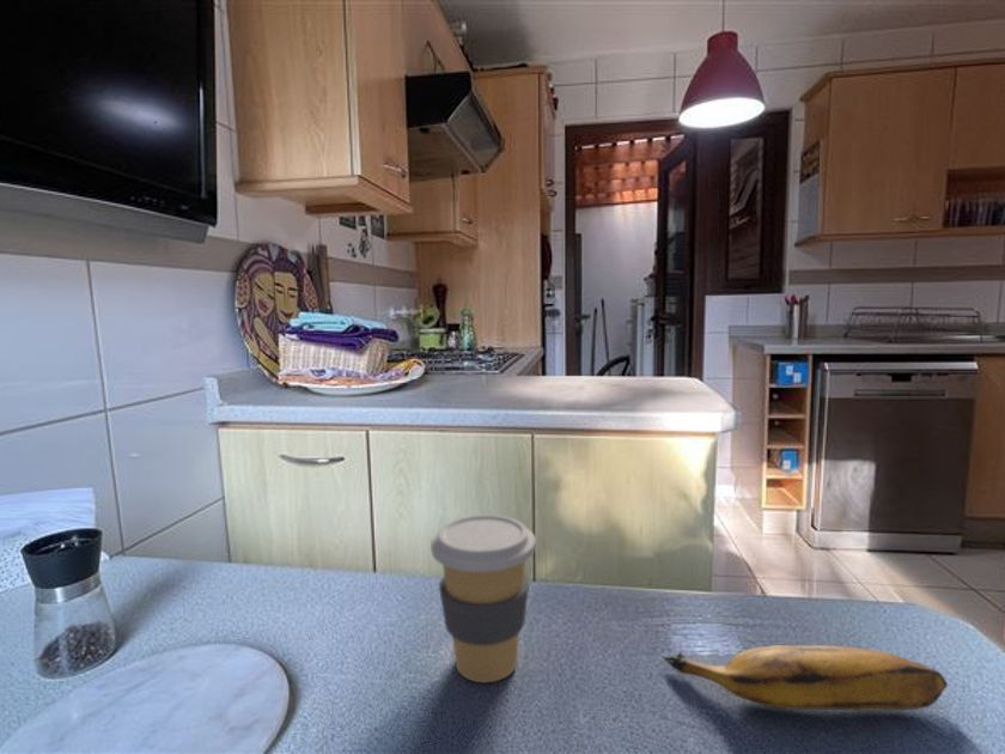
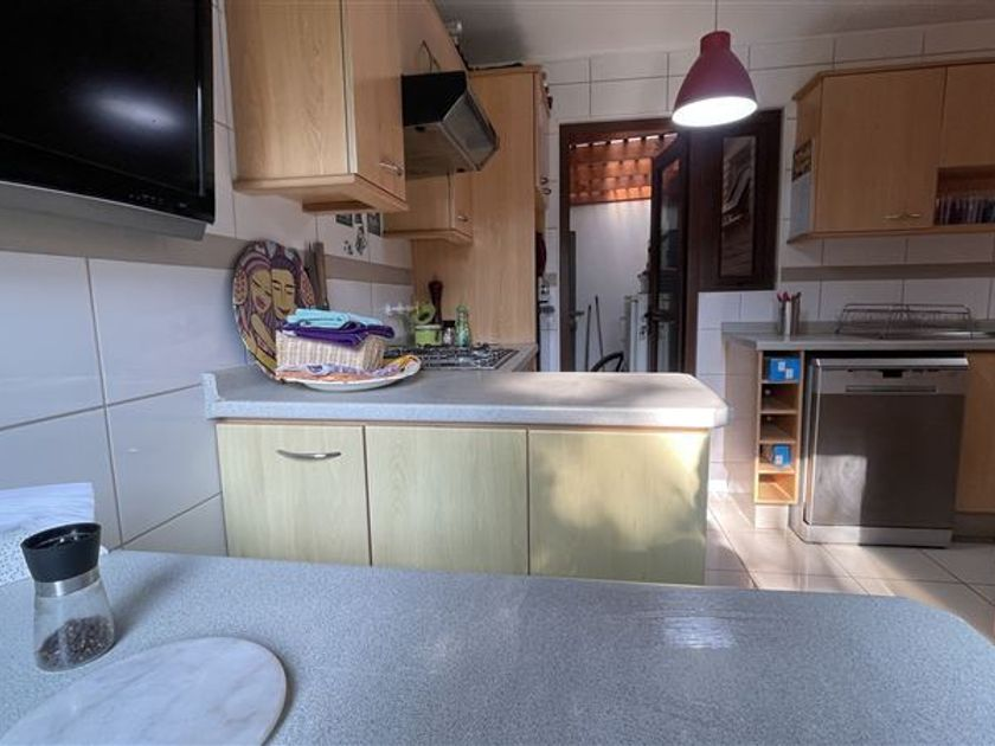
- banana (805, 671)
- coffee cup (485, 597)
